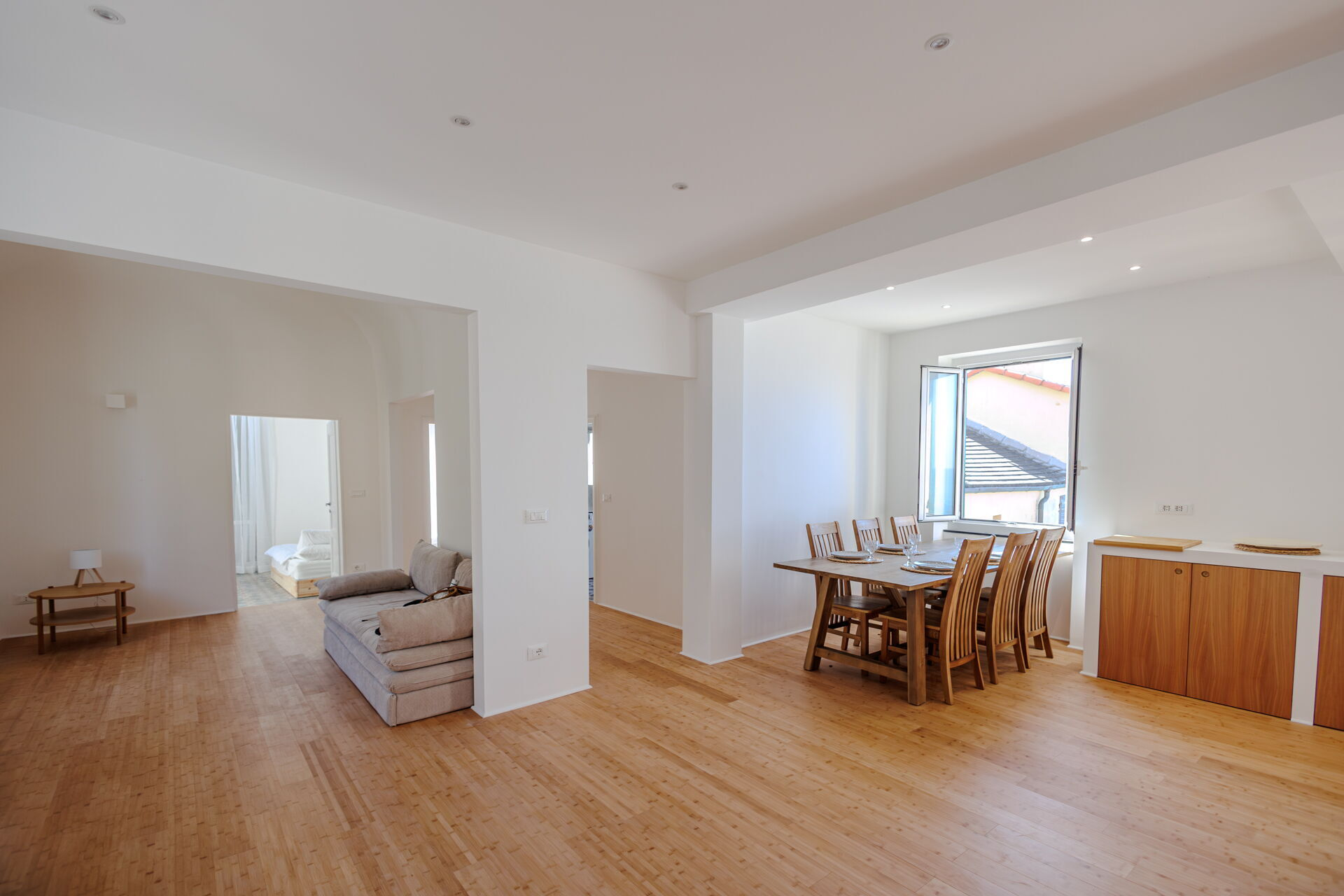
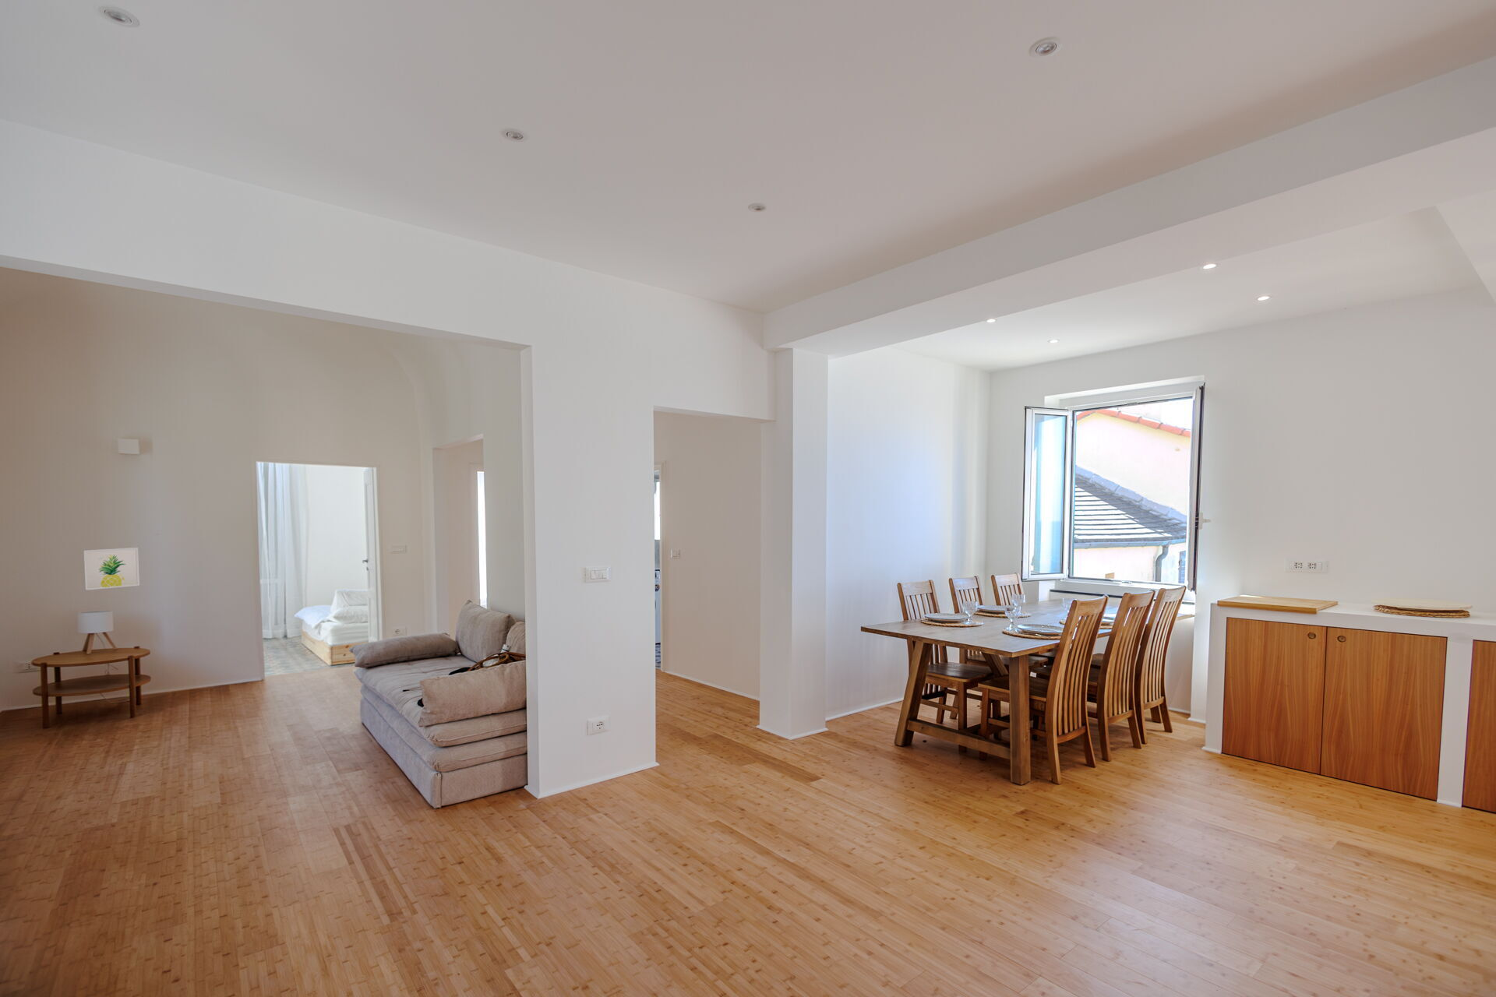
+ wall art (112, 567)
